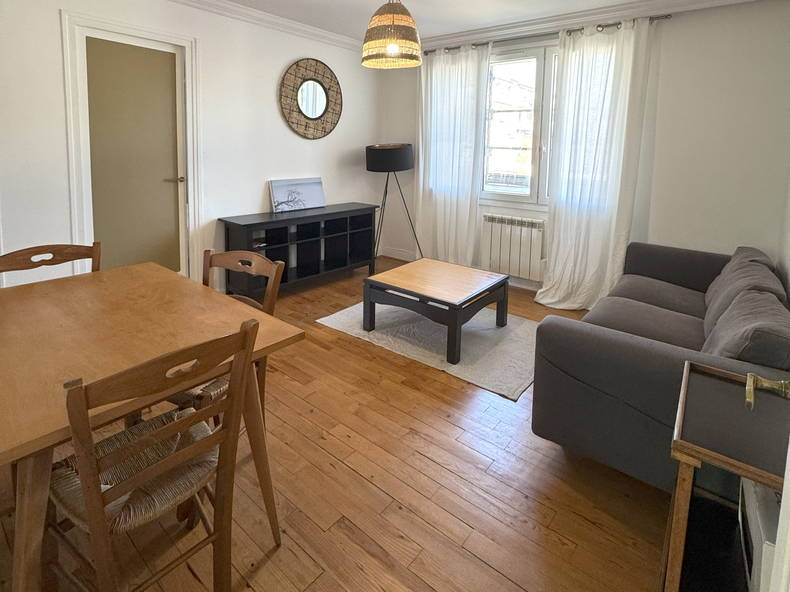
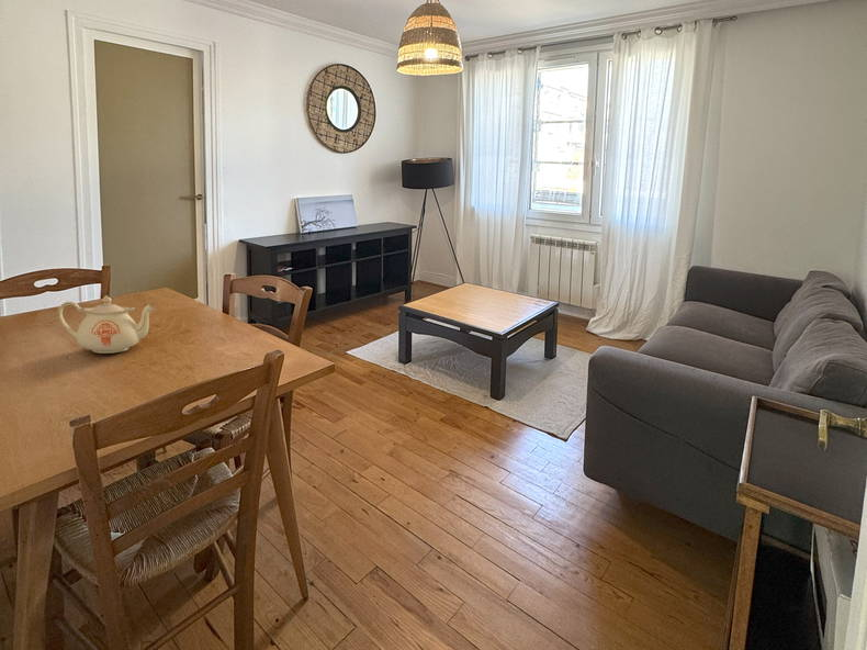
+ teapot (108, 323)
